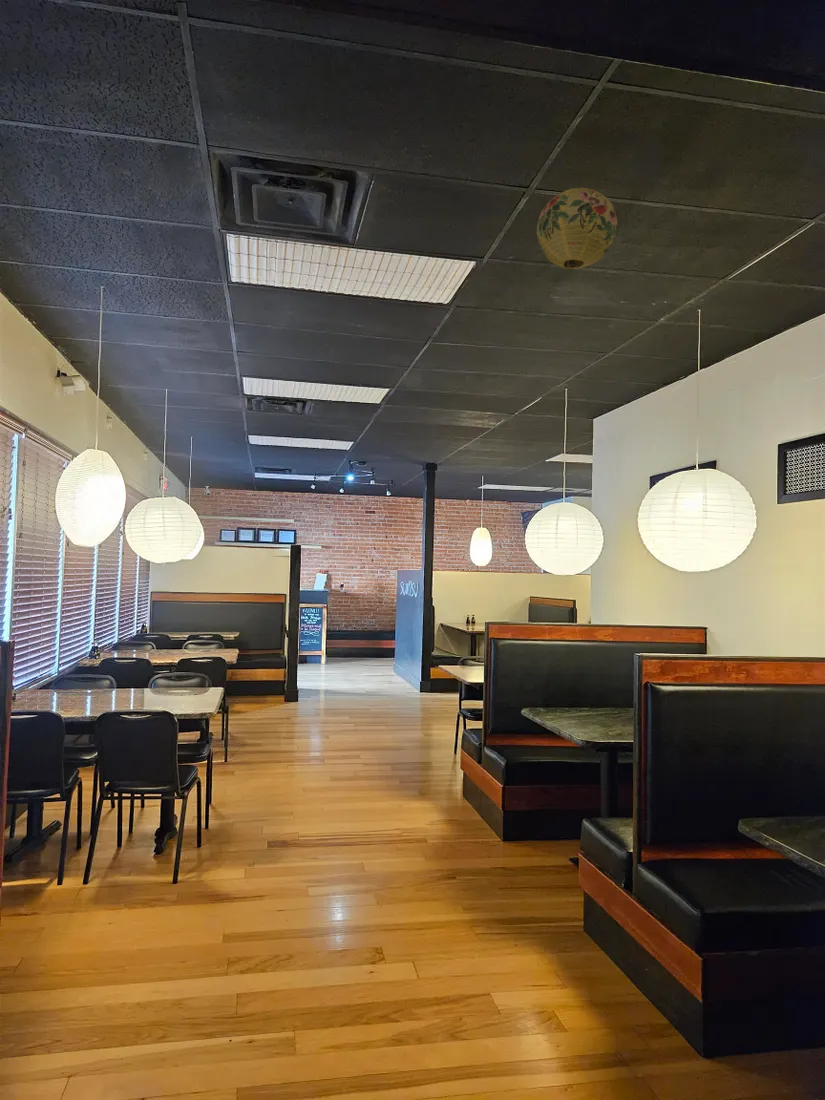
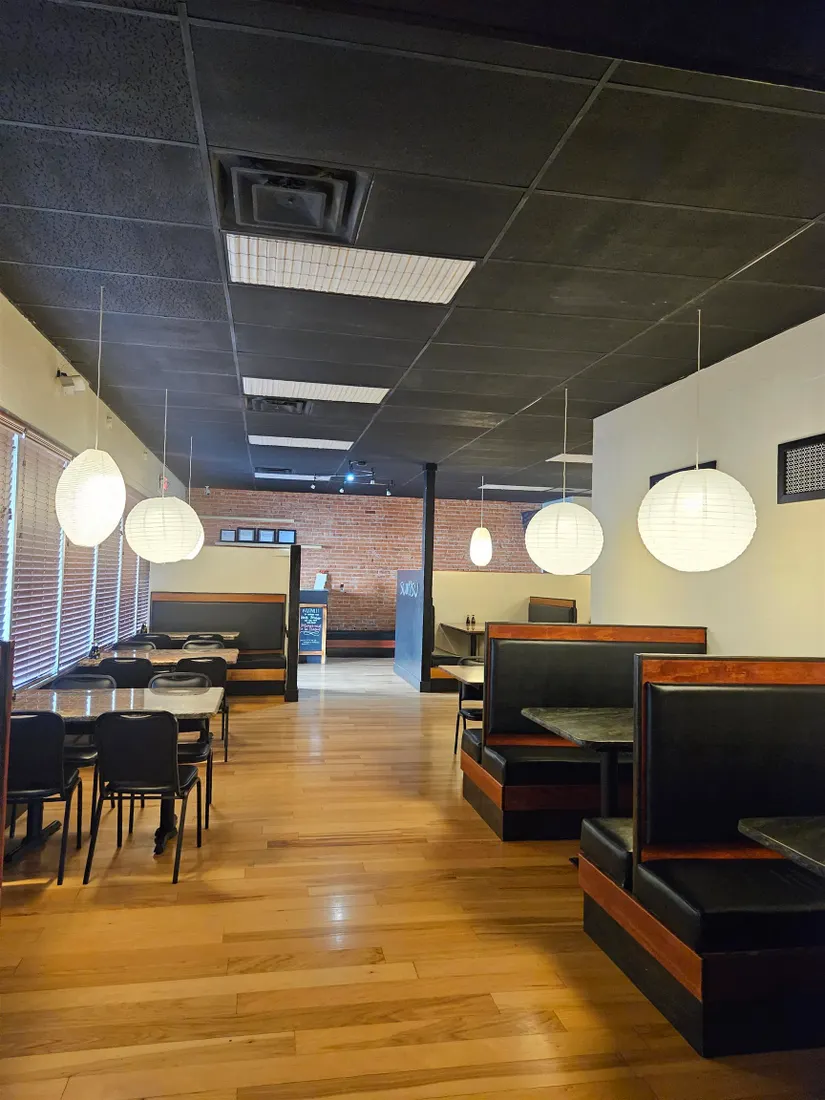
- paper lantern (576, 229)
